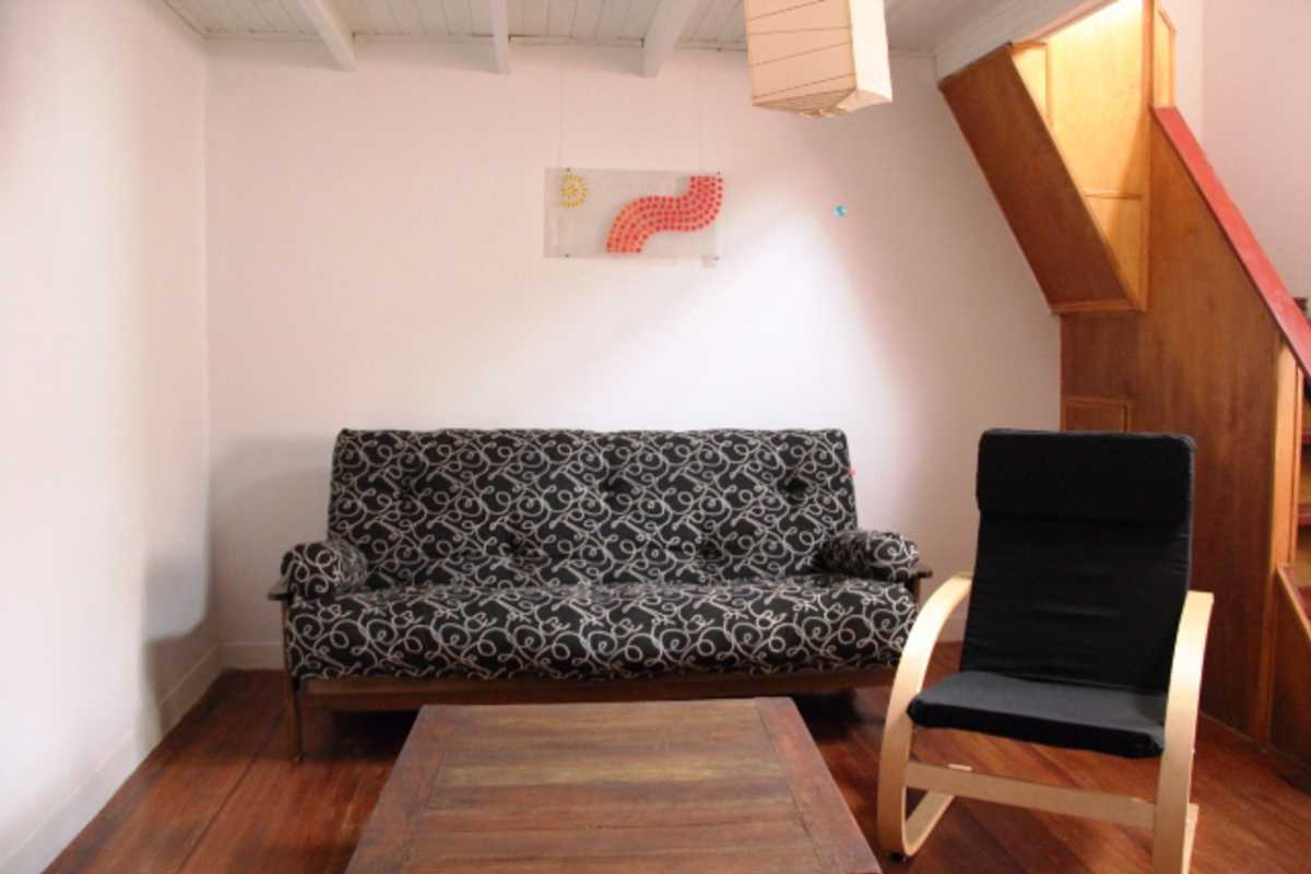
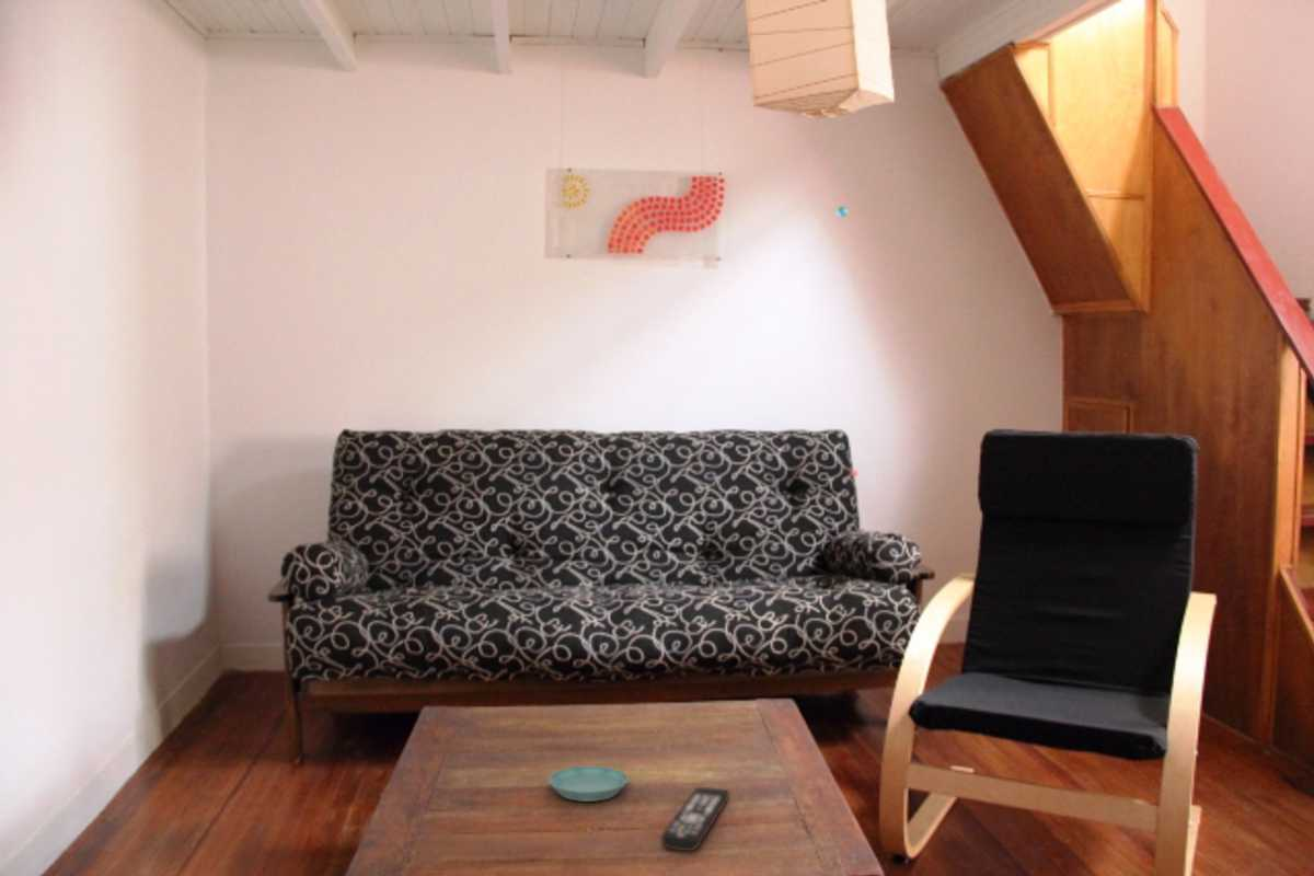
+ saucer (588, 785)
+ remote control (696, 817)
